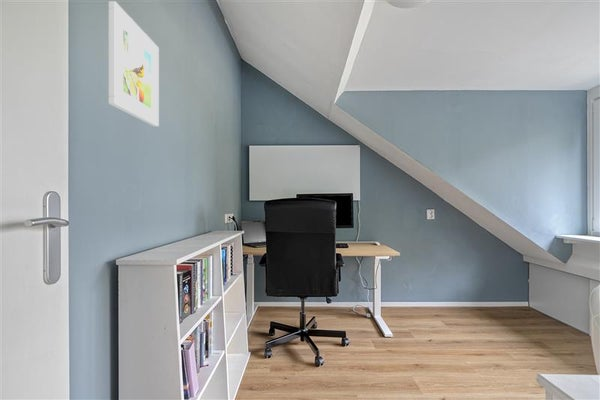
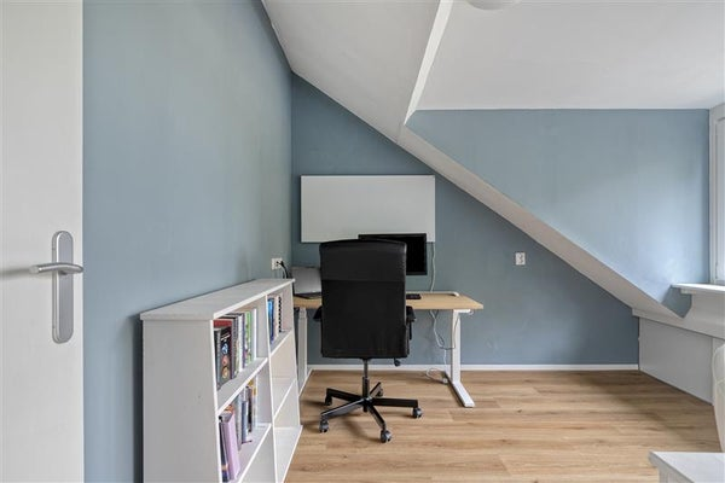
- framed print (137, 71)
